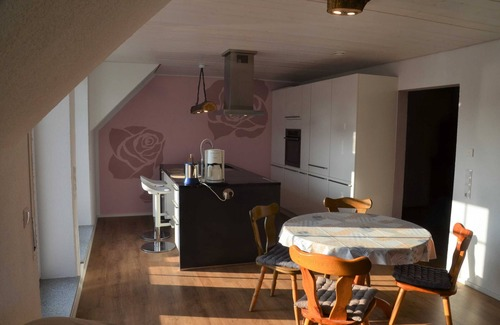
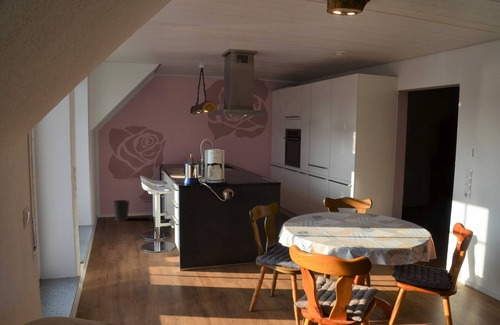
+ wastebasket (121, 210)
